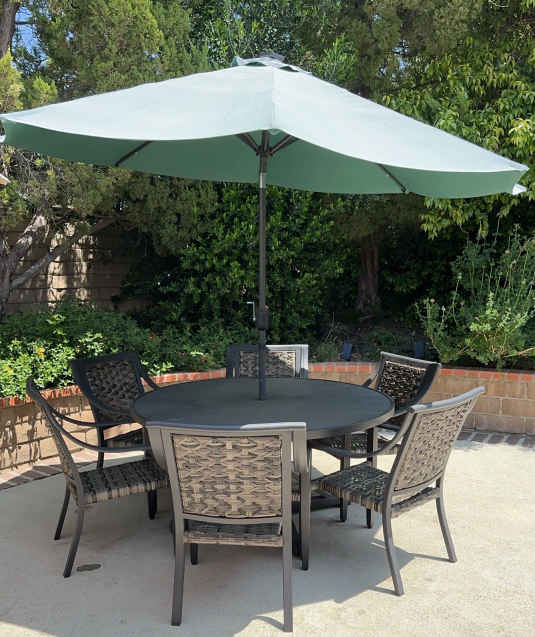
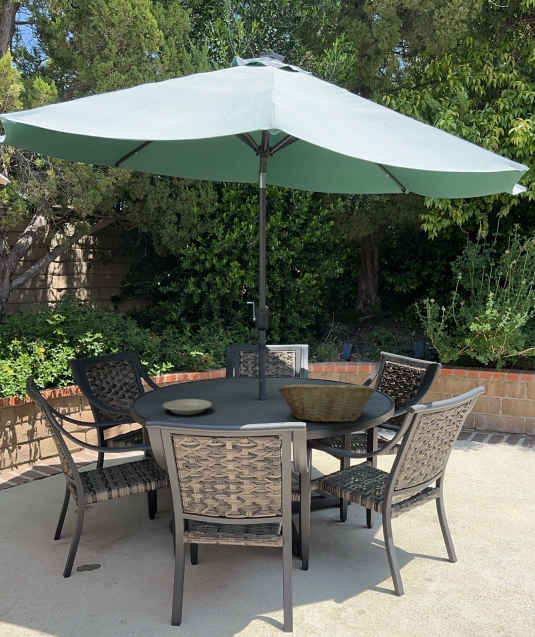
+ fruit basket (325, 397)
+ plate (187, 407)
